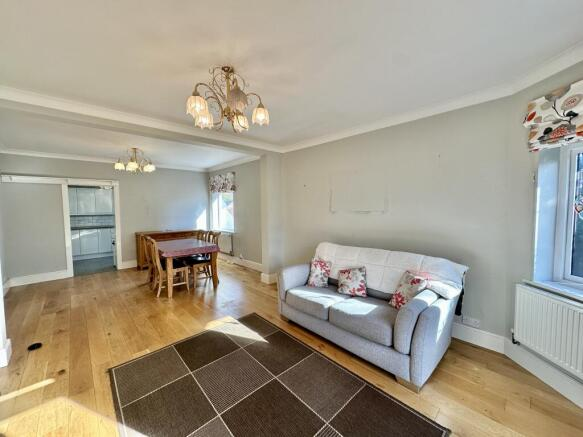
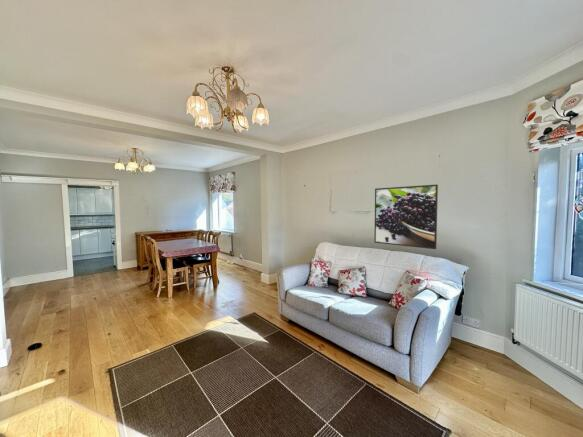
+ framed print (403, 216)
